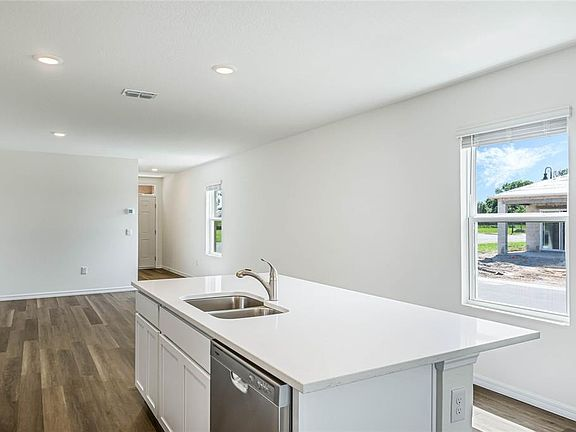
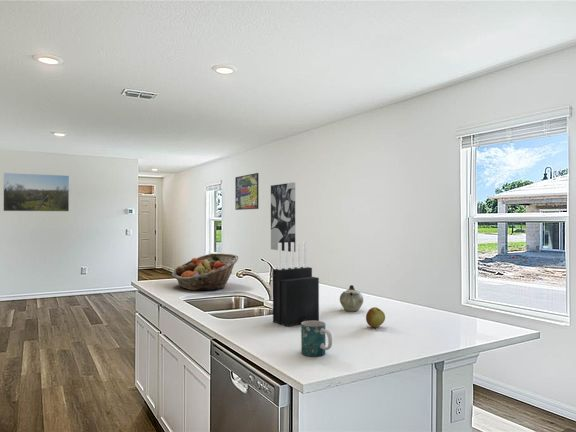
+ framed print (37, 192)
+ teapot (351, 297)
+ wall art (282, 217)
+ apple (375, 317)
+ knife block (297, 282)
+ fruit basket (205, 270)
+ mug (317, 339)
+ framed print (246, 192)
